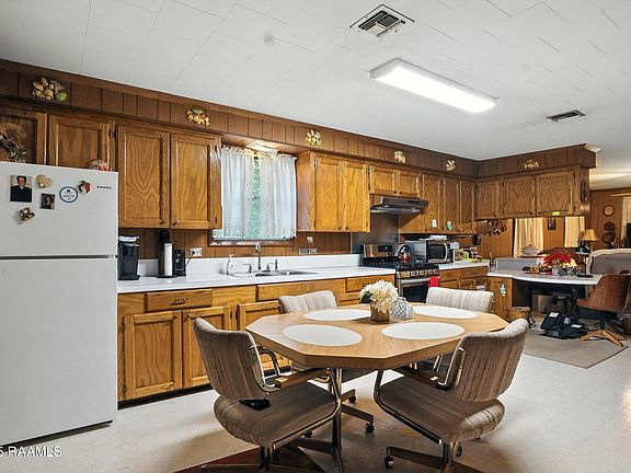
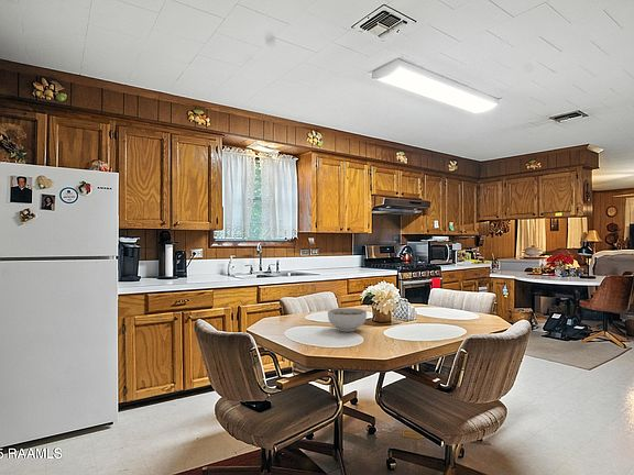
+ bowl (347, 320)
